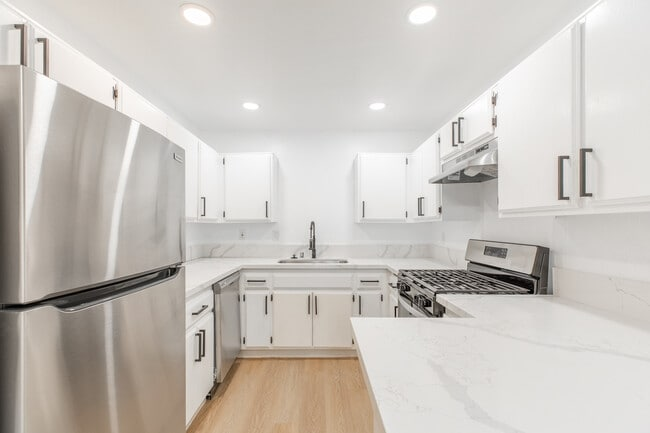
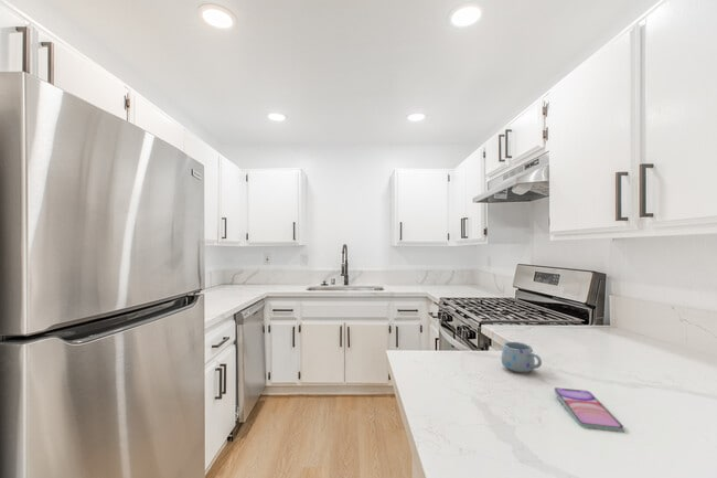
+ mug (522, 358)
+ smartphone (585, 407)
